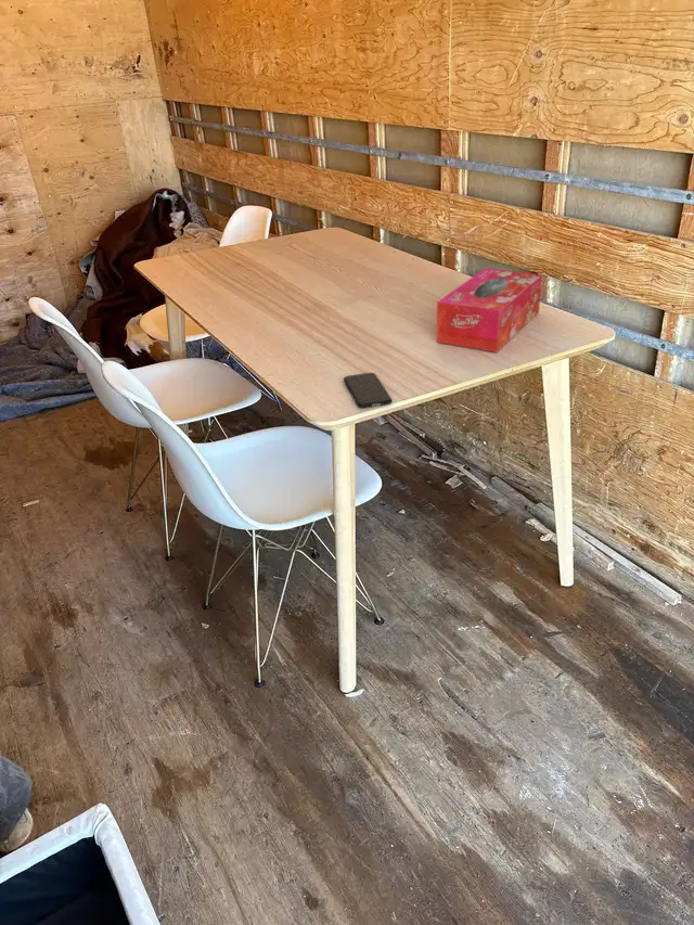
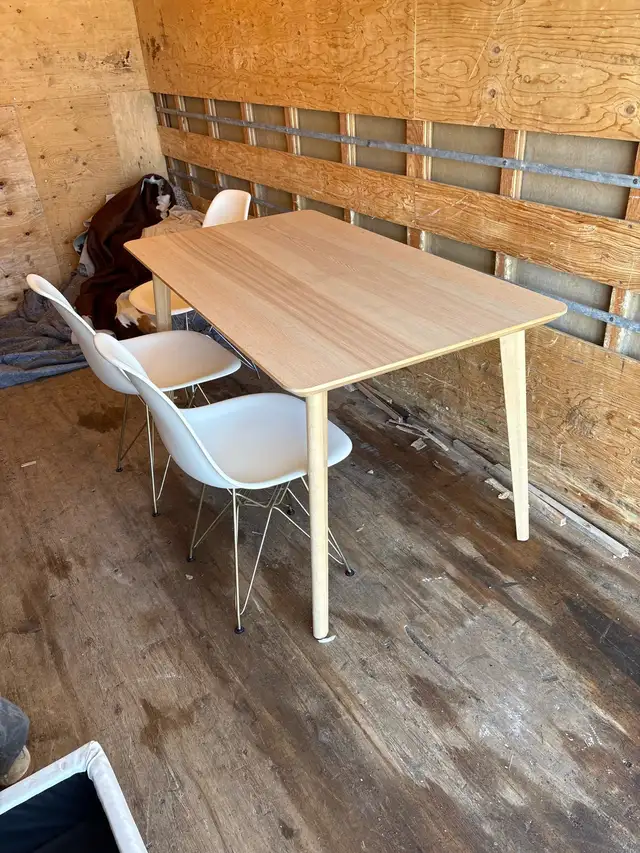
- smartphone (367, 389)
- tissue box (490, 307)
